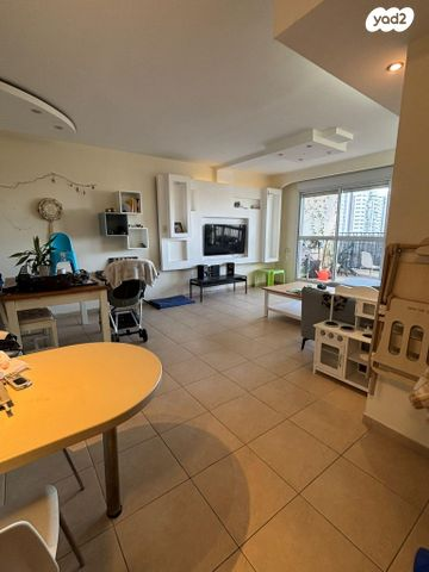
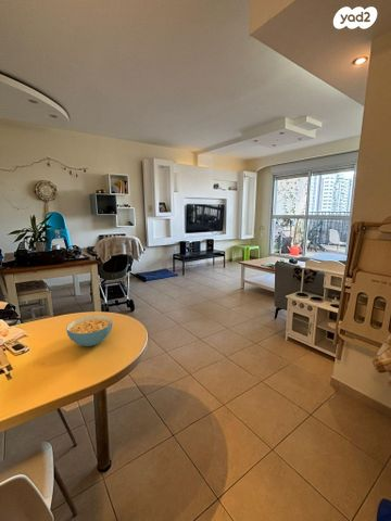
+ cereal bowl (90, 333)
